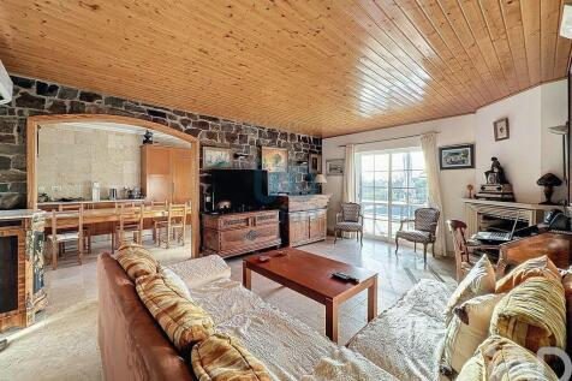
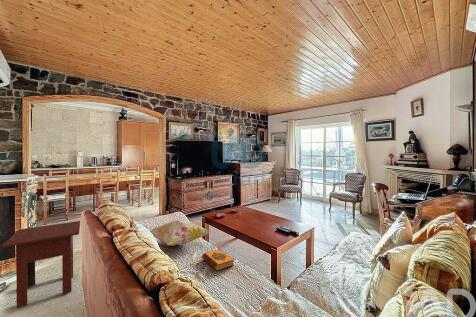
+ decorative pillow (178, 232)
+ hardback book (217, 259)
+ side table (47, 258)
